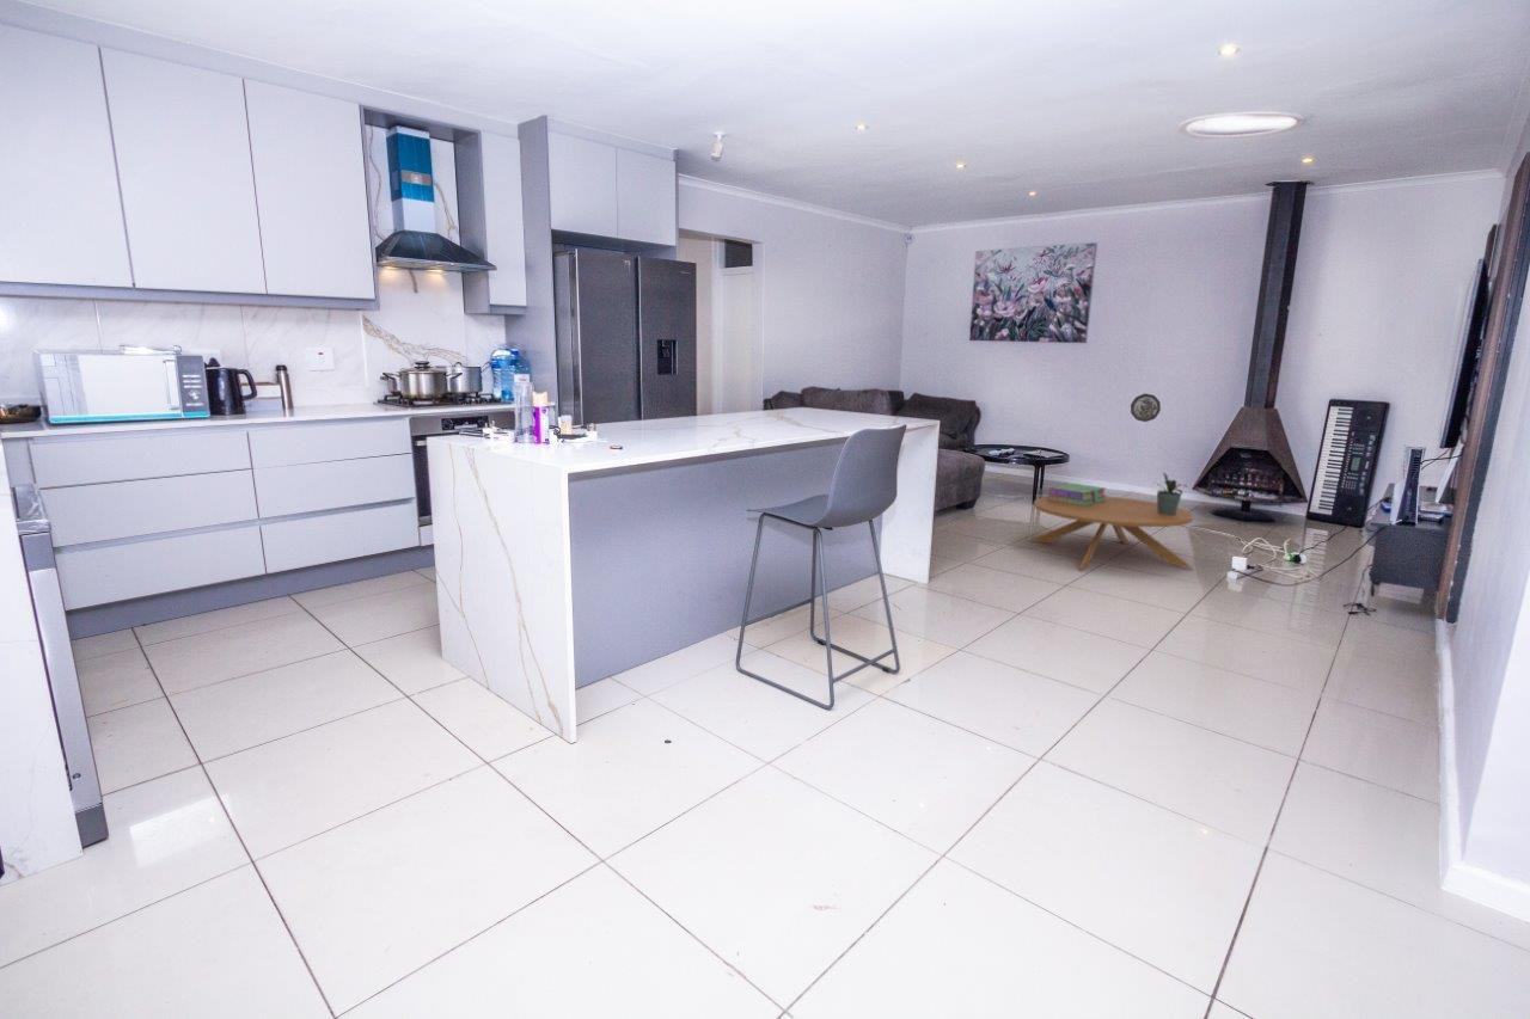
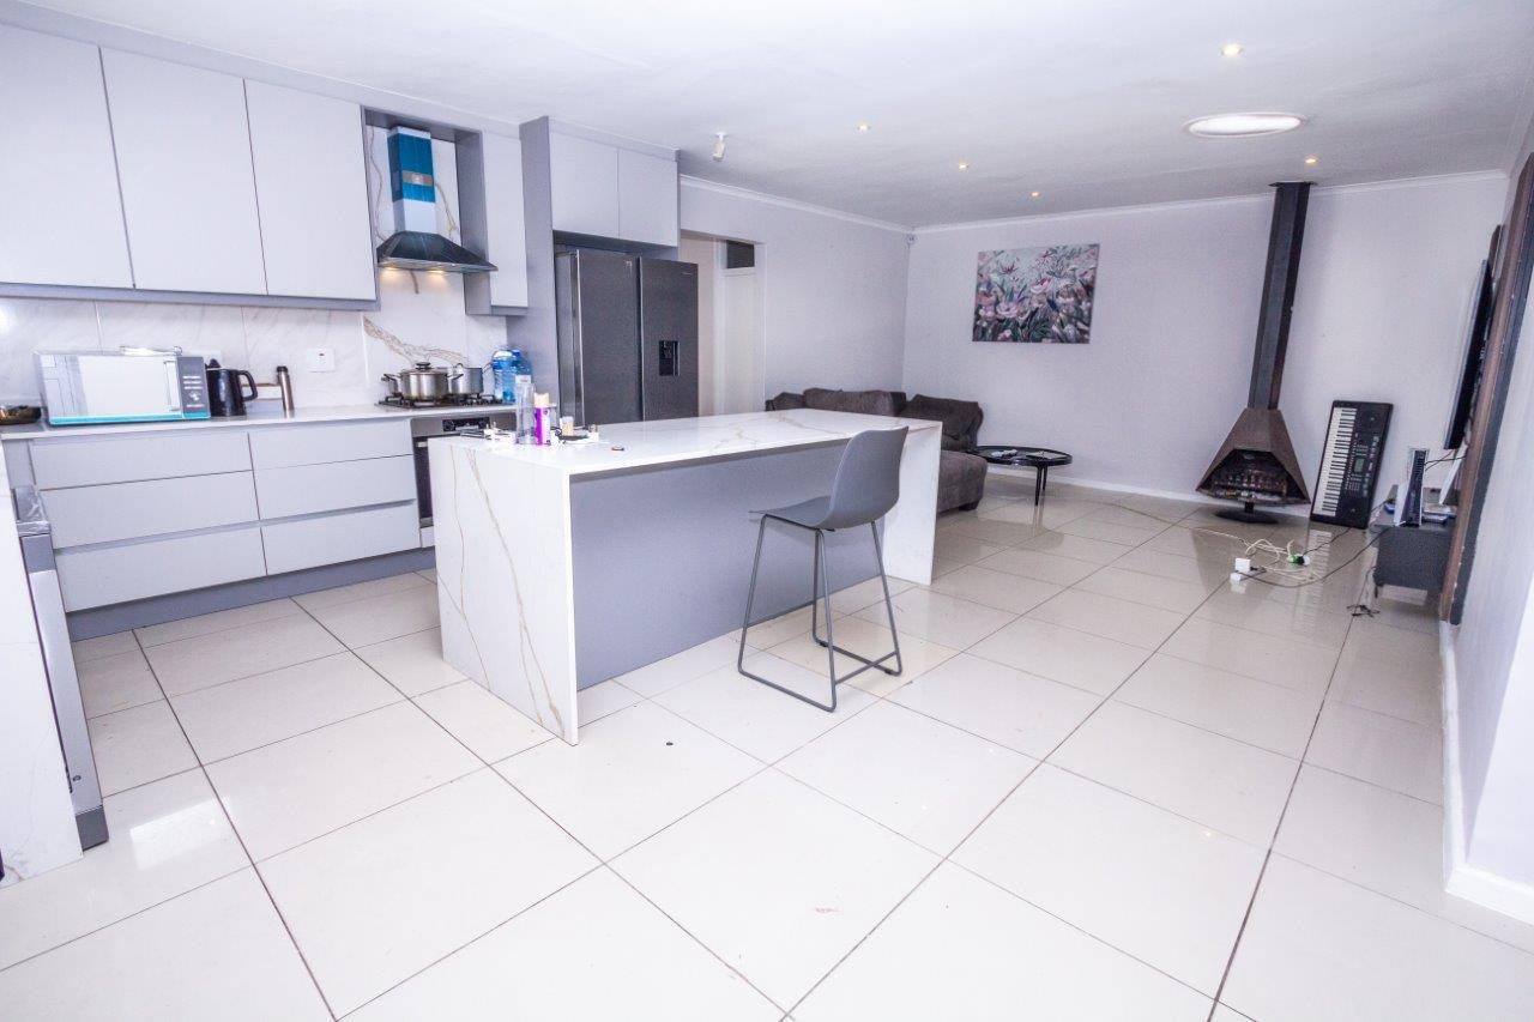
- decorative plate (1145, 407)
- coffee table (1104, 528)
- stack of books (1076, 493)
- potted plant (1168, 492)
